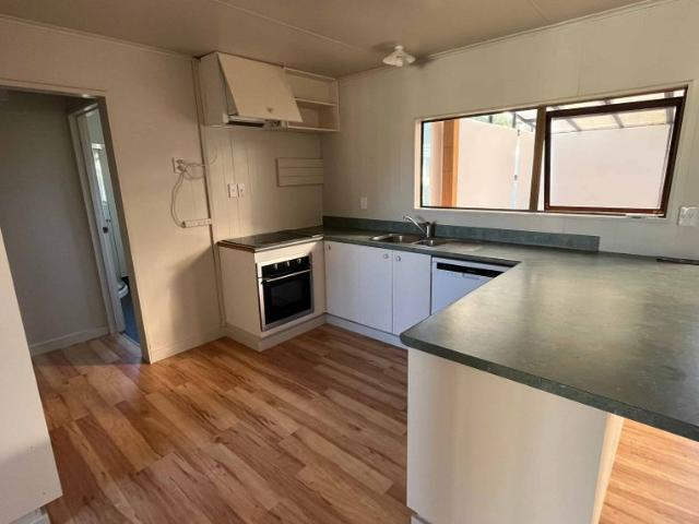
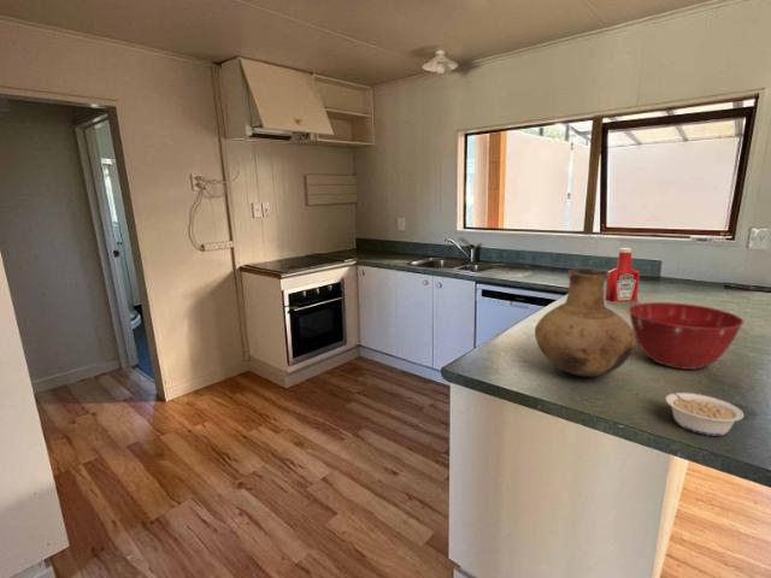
+ legume (699, 412)
+ soap bottle (623, 273)
+ vase (583, 322)
+ mixing bowl (679, 337)
